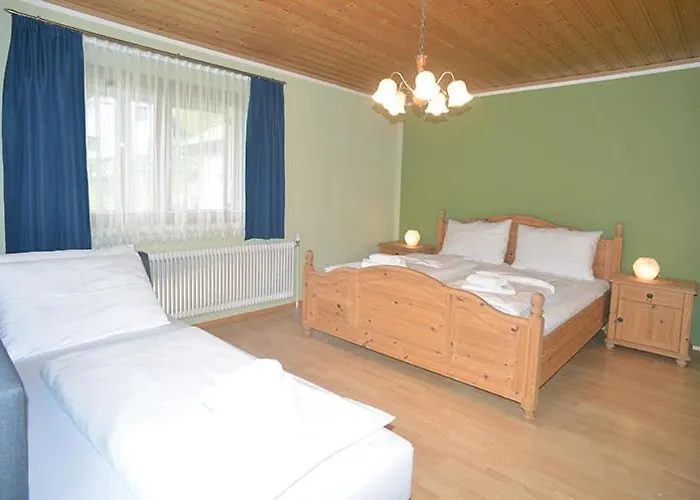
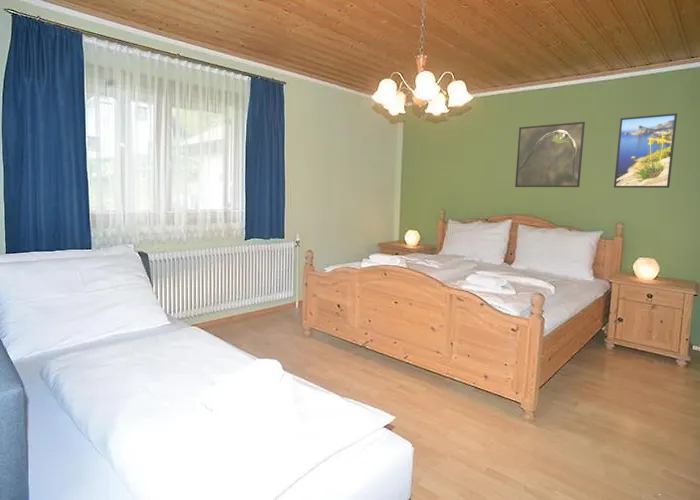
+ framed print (548, 156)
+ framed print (644, 152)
